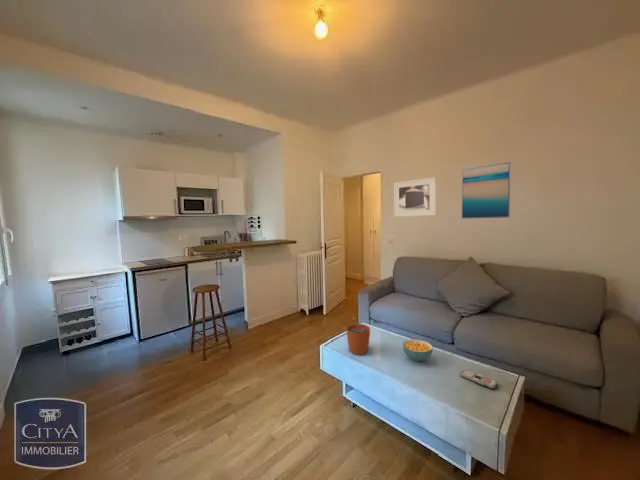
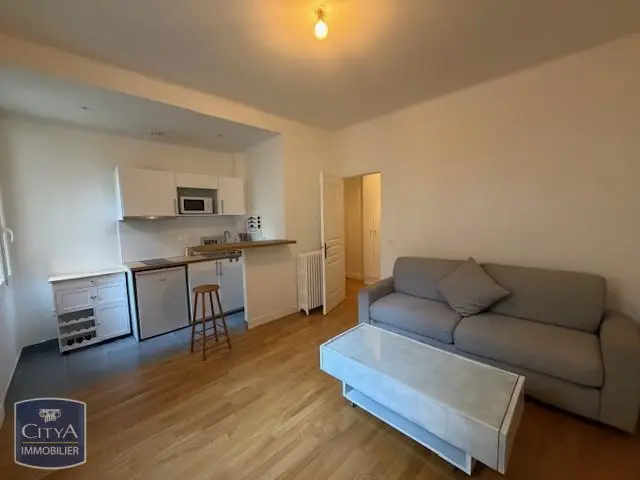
- remote control (477, 378)
- plant pot (358, 333)
- wall art (484, 192)
- cereal bowl (417, 352)
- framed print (413, 198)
